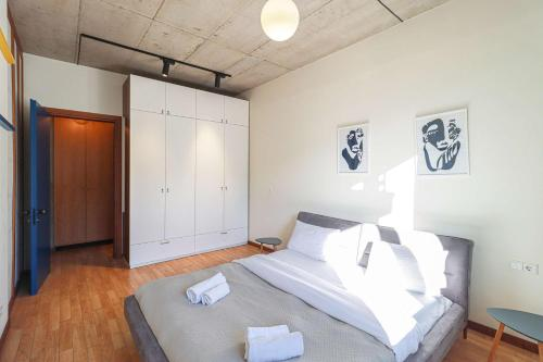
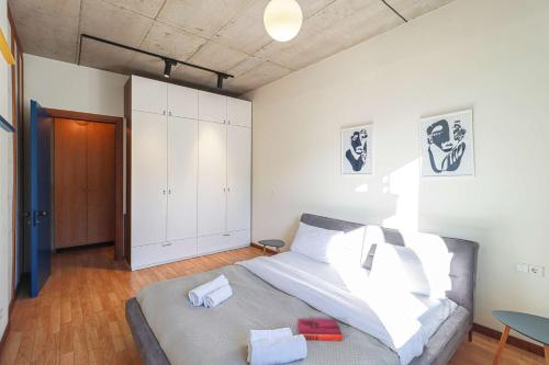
+ hardback book (318, 329)
